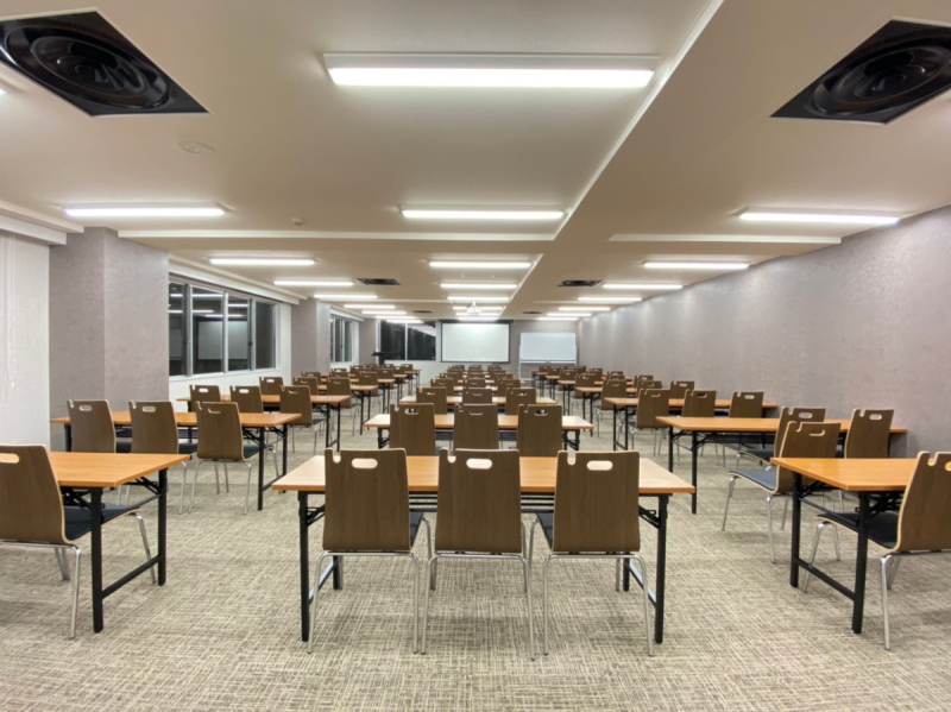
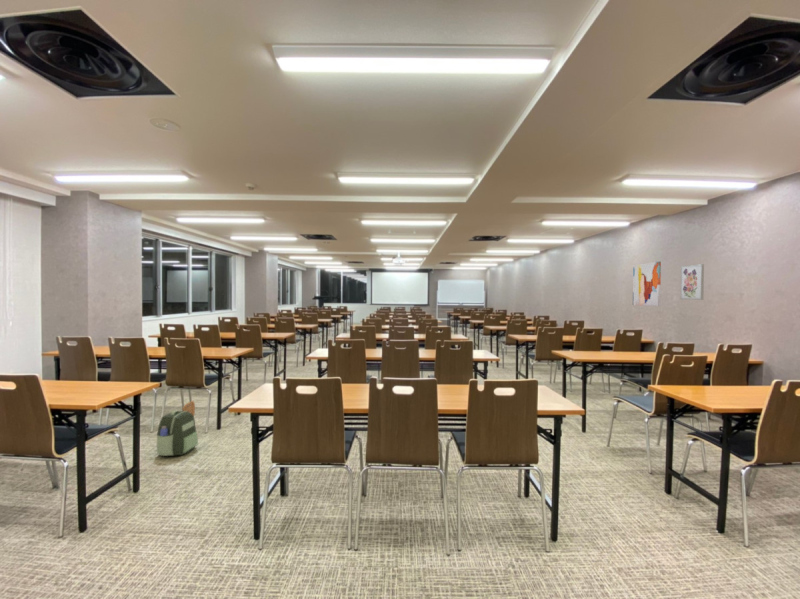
+ backpack (181, 428)
+ wall art (646, 284)
+ wall art (691, 282)
